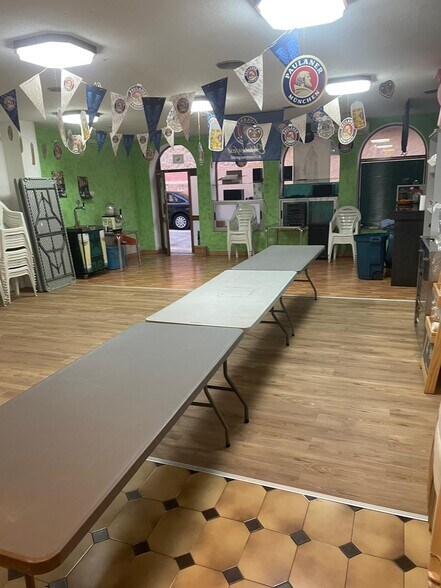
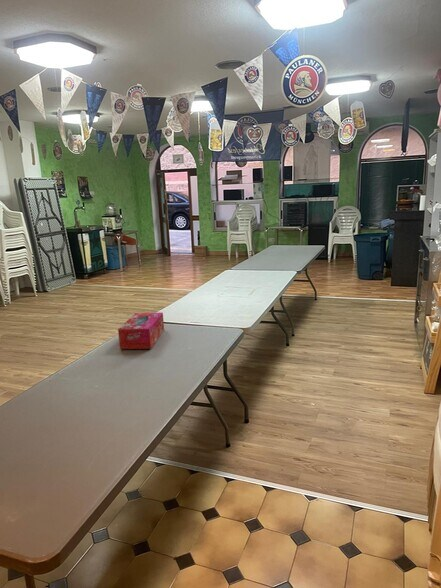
+ tissue box (142, 329)
